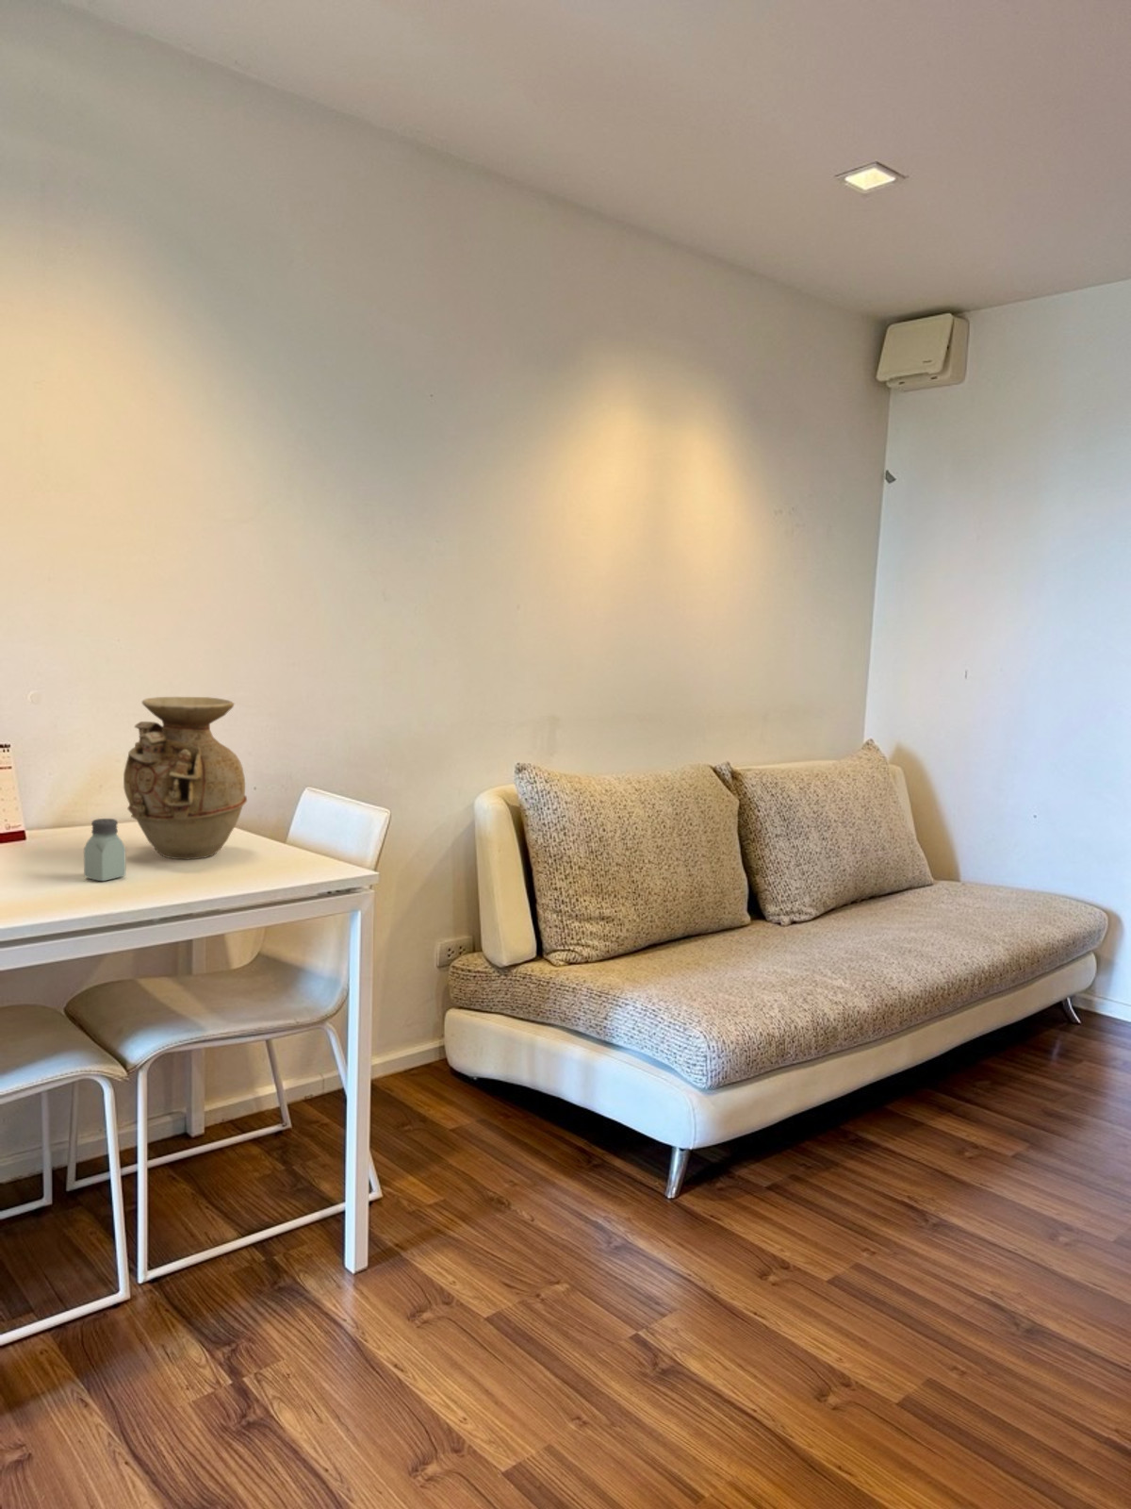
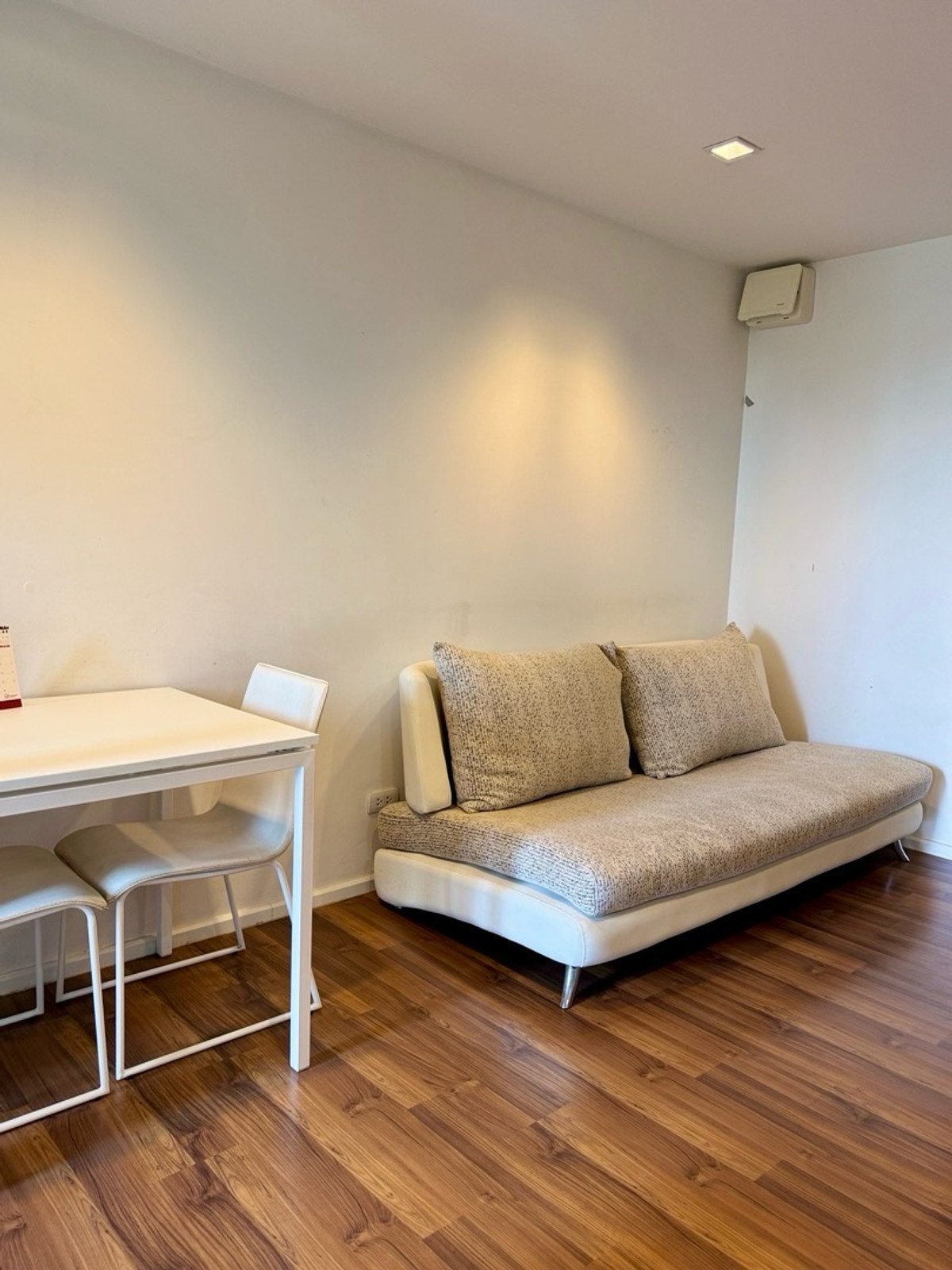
- vase (183, 777)
- saltshaker (105, 848)
